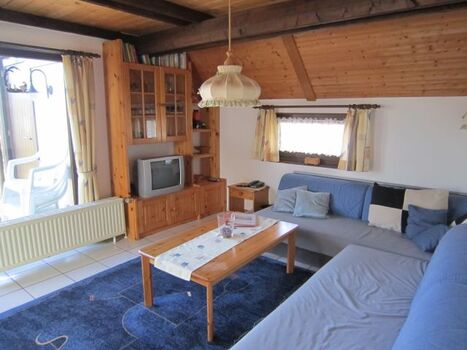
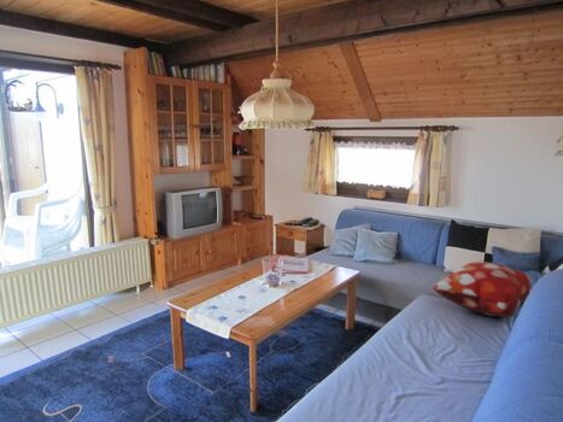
+ decorative pillow (483, 286)
